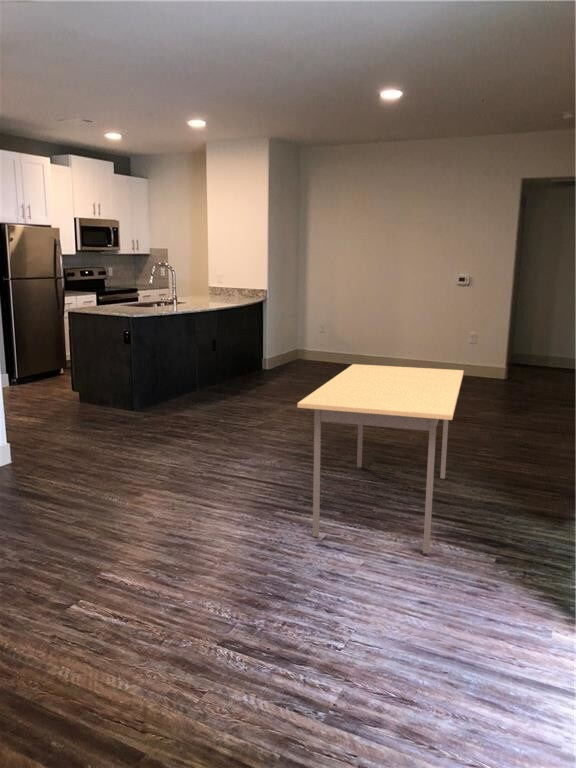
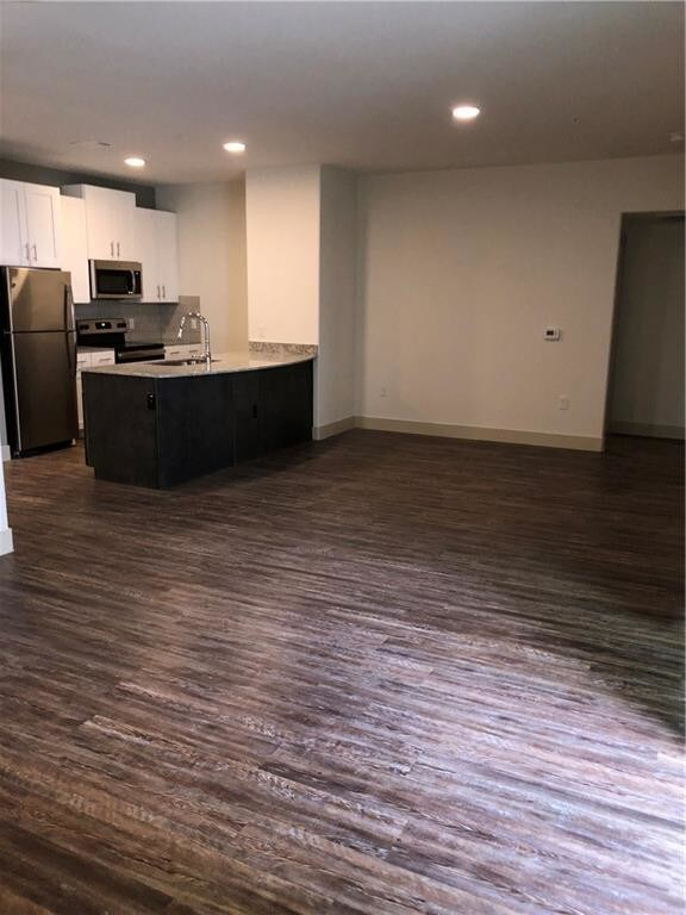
- dining table (392, 427)
